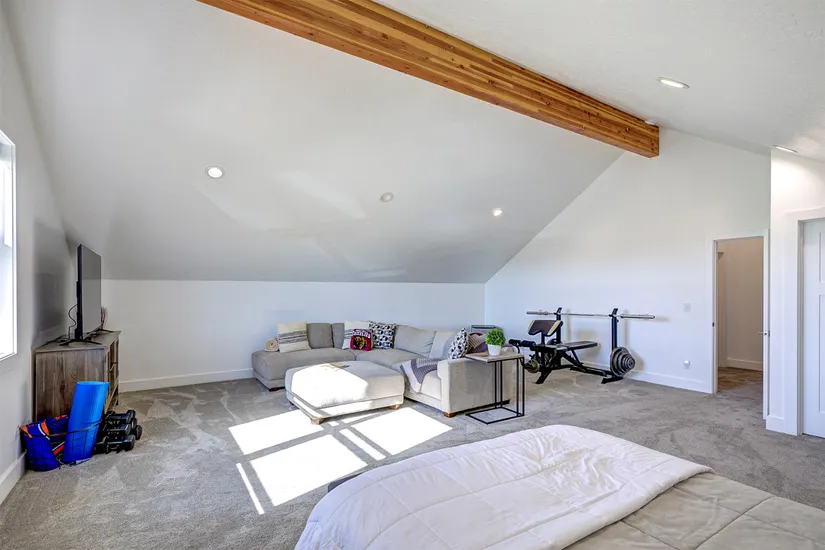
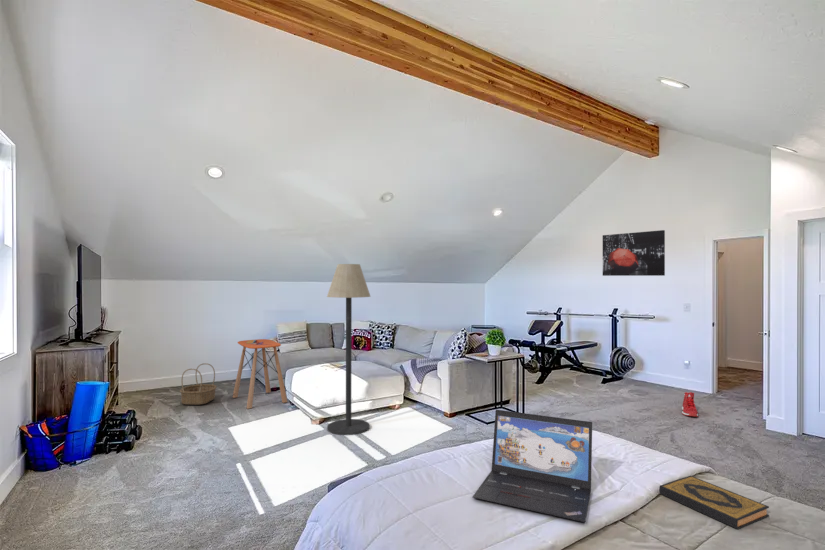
+ side table (259, 370)
+ sneaker (689, 403)
+ floor lamp (348, 346)
+ basket (199, 384)
+ wall art (631, 254)
+ laptop (534, 459)
+ hardback book (711, 500)
